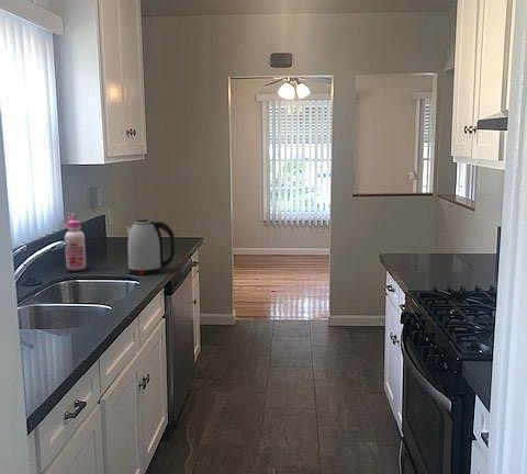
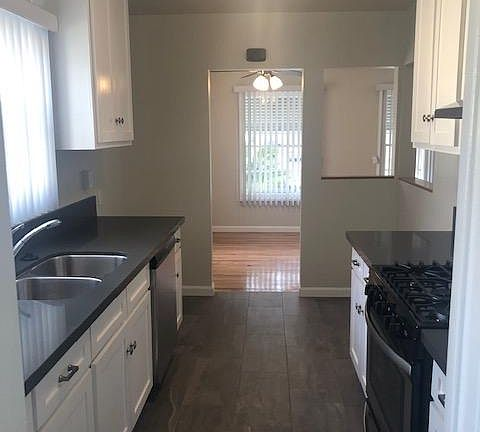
- kettle (150, 245)
- glue bottle (74, 241)
